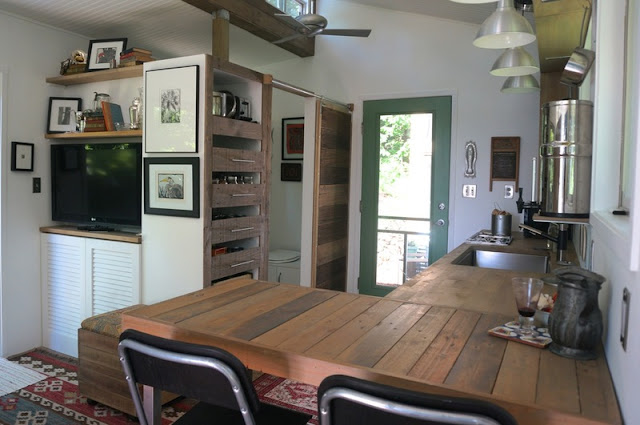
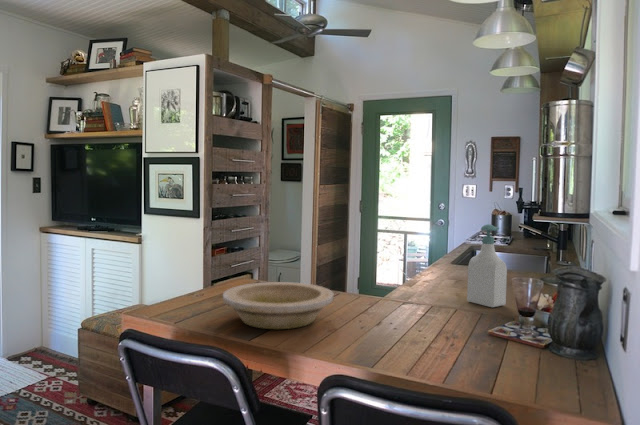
+ bowl (278, 305)
+ soap bottle (489, 263)
